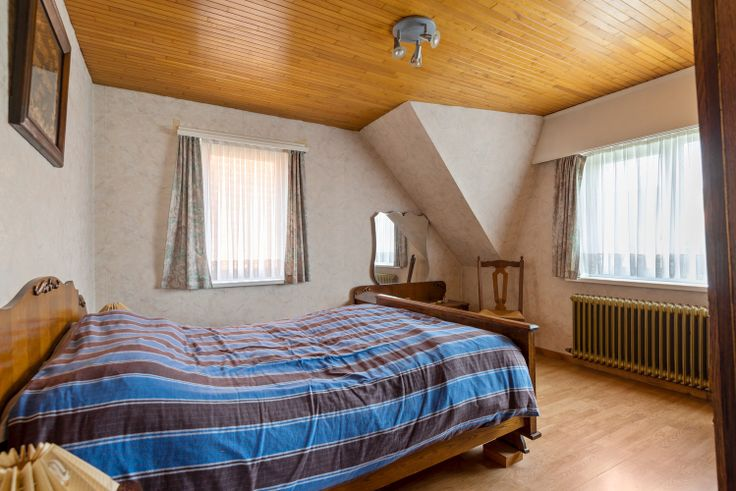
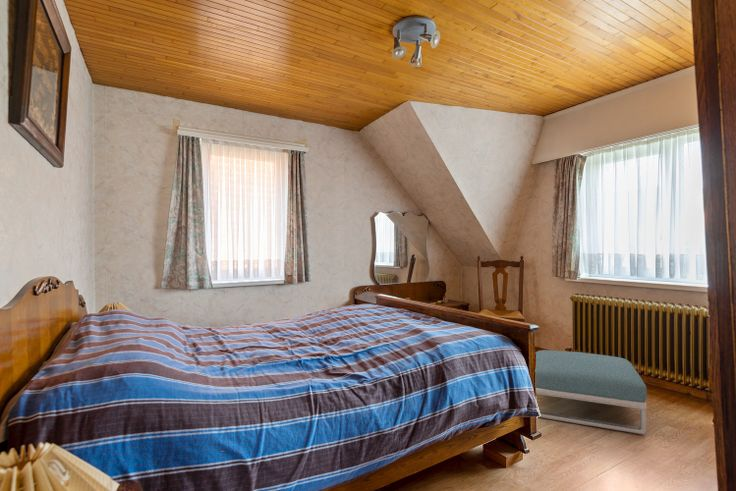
+ footstool (583, 384)
